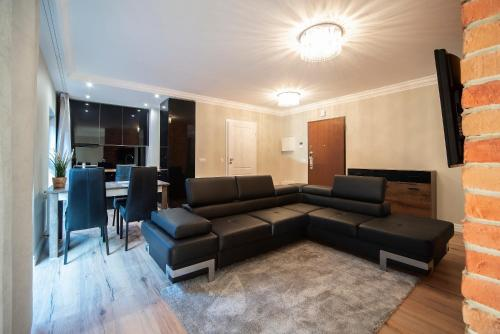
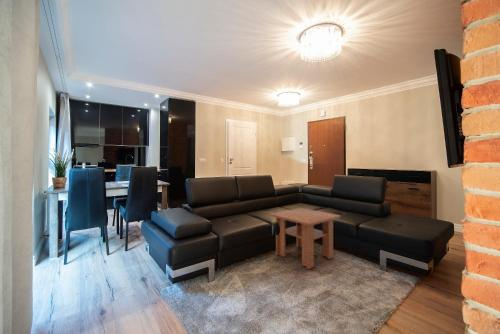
+ coffee table (304, 235)
